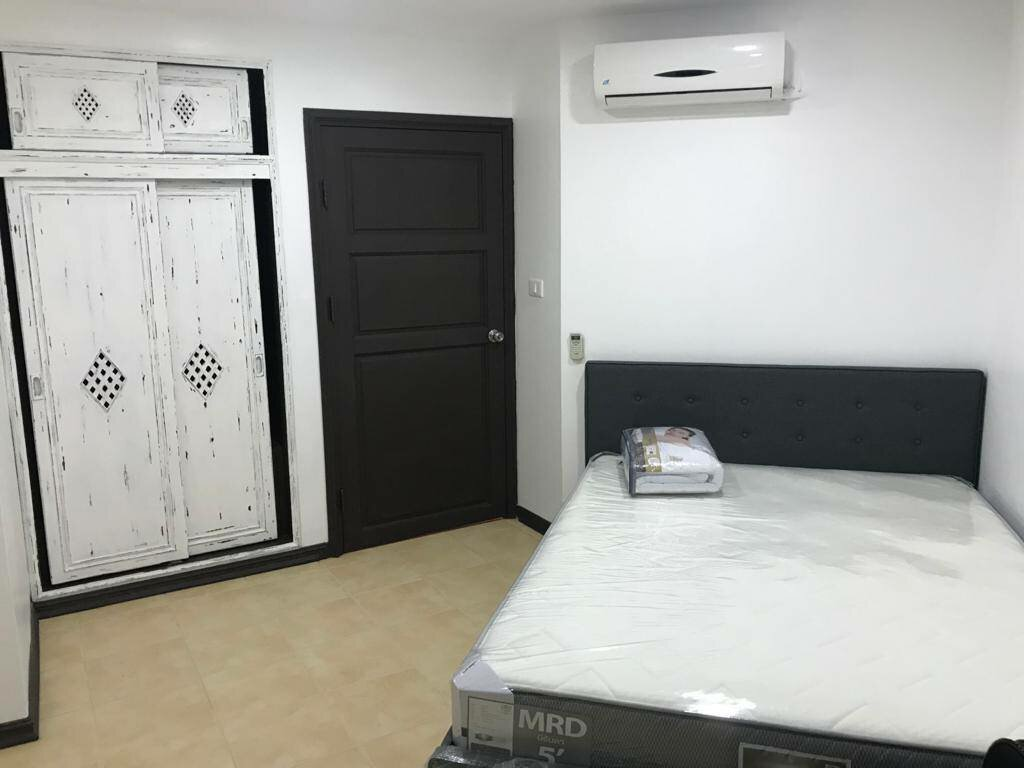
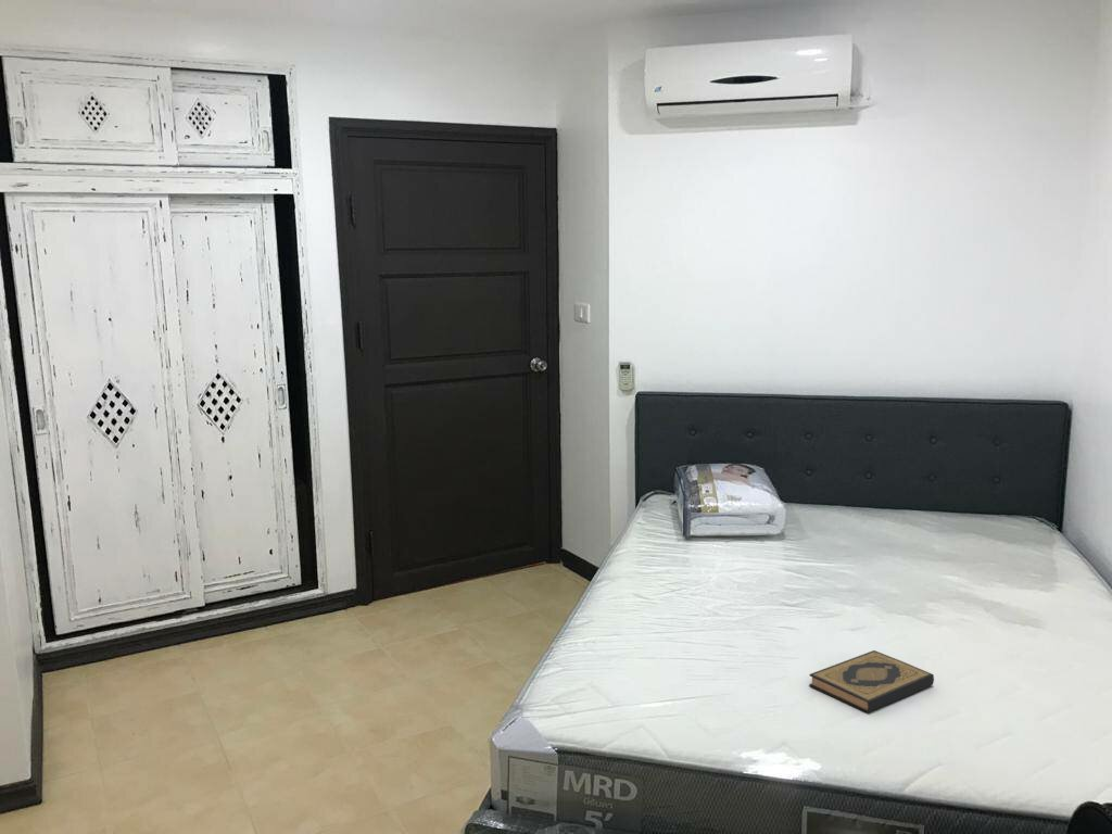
+ hardback book (871, 680)
